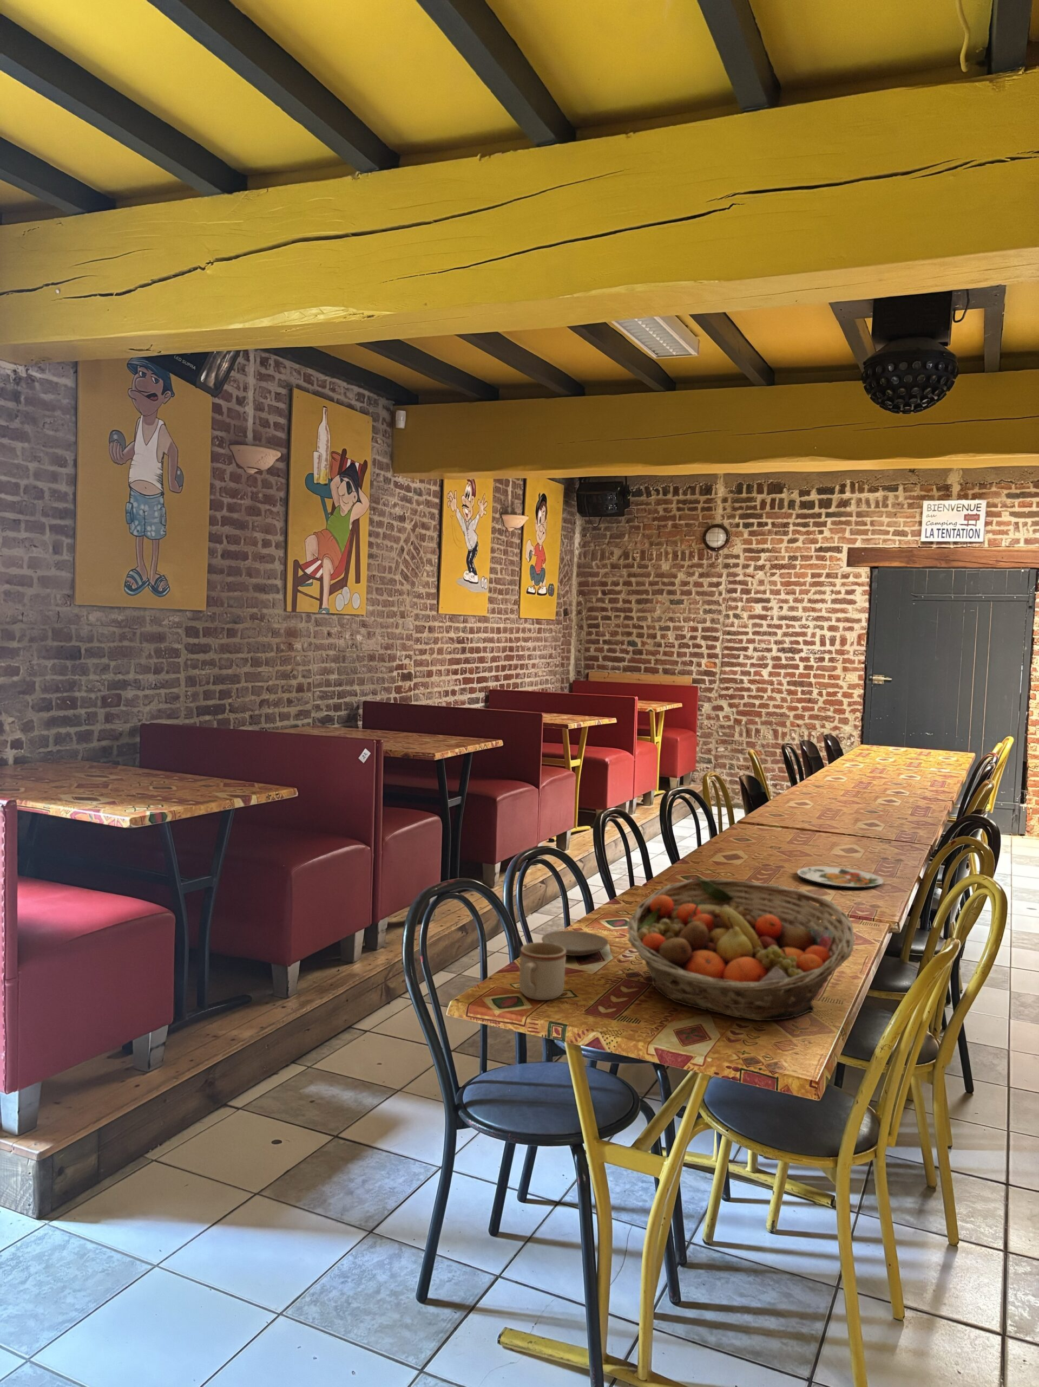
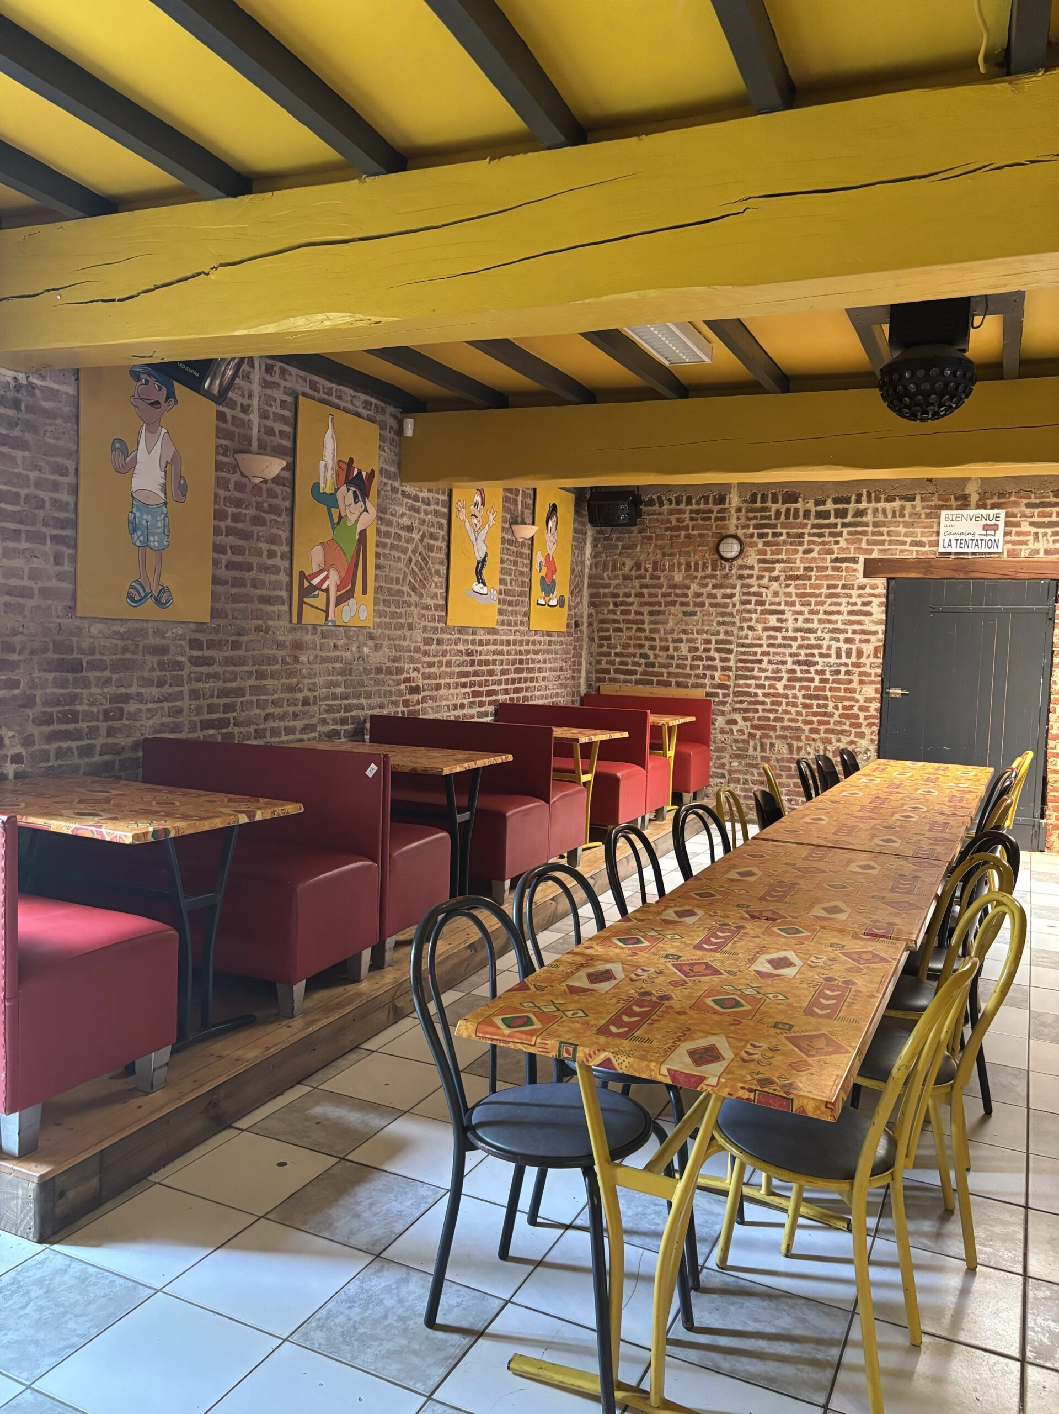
- mug (539, 973)
- plate (575, 945)
- fruit basket (736, 945)
- plate (839, 877)
